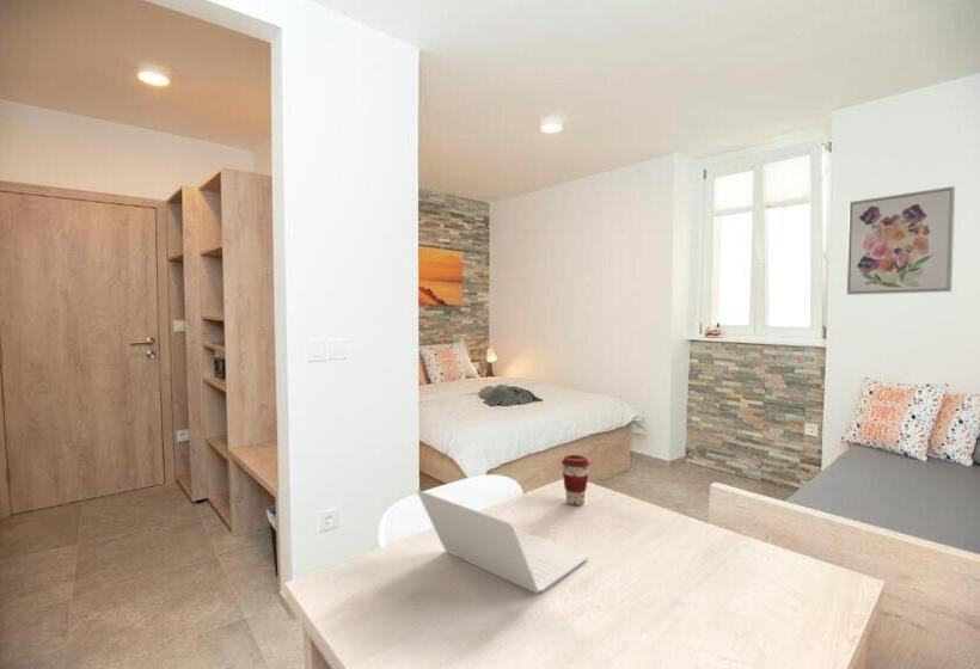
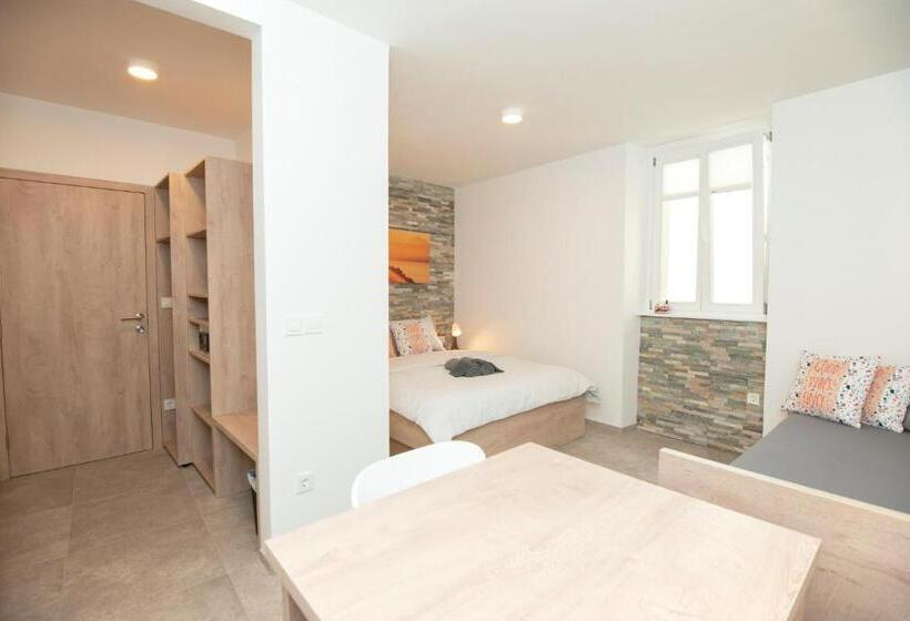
- coffee cup (575, 479)
- laptop (503, 521)
- wall art (898, 244)
